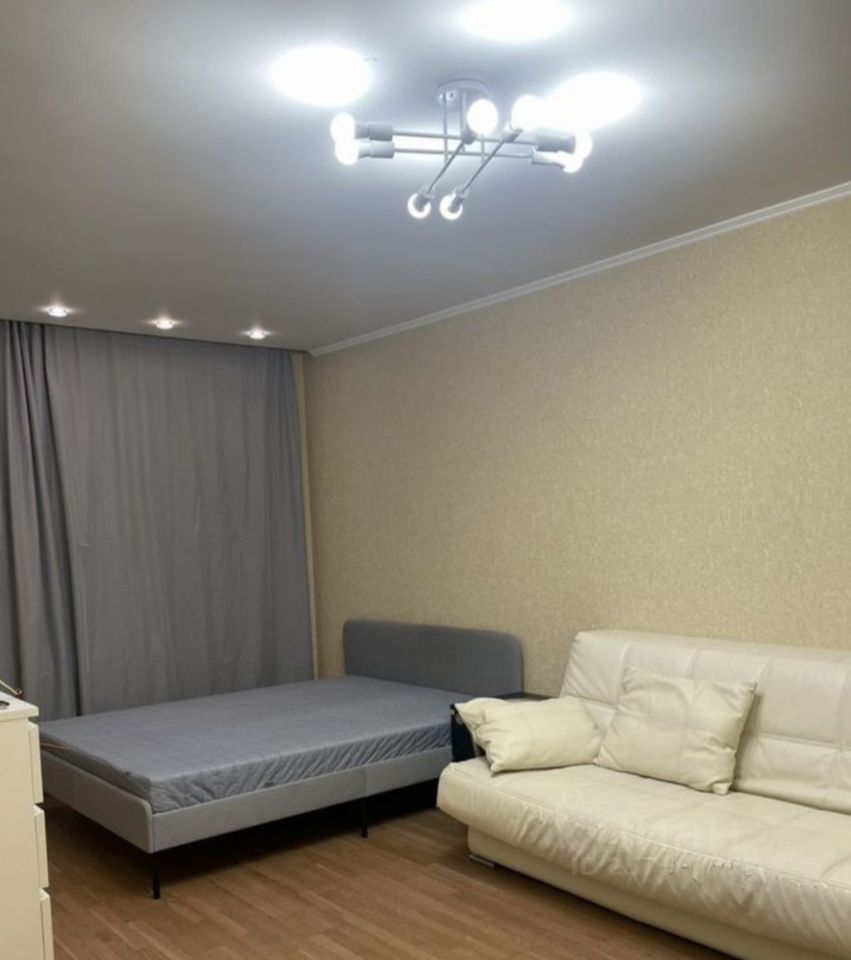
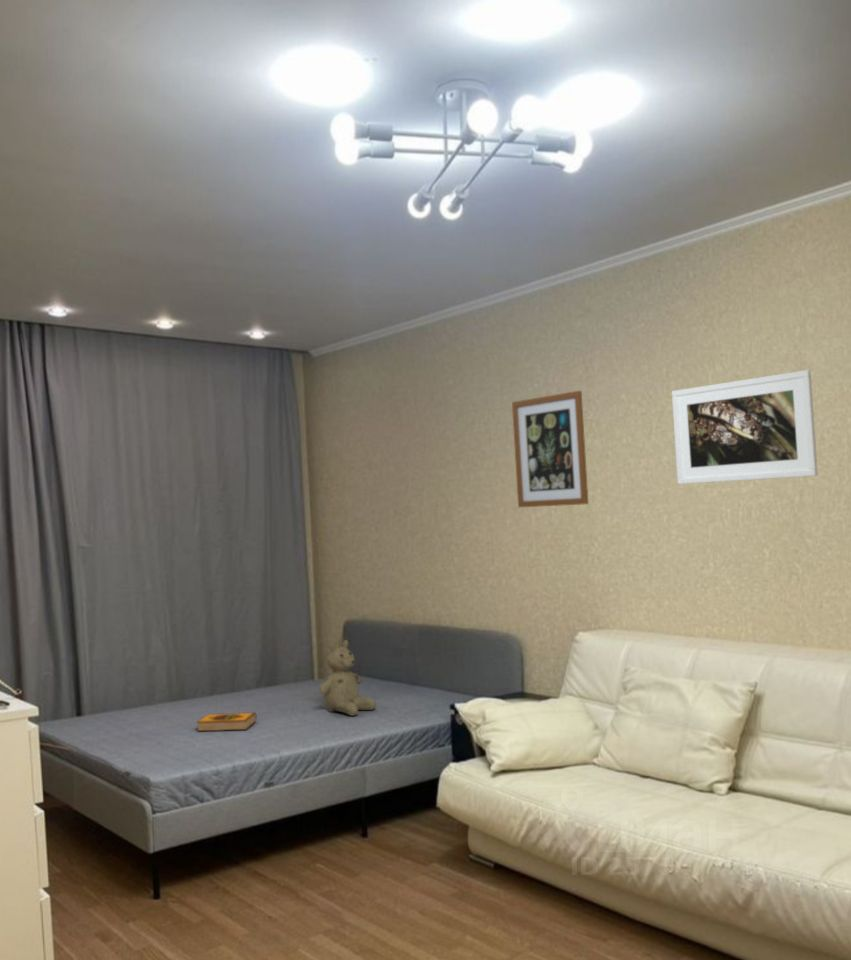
+ teddy bear (347, 676)
+ hardback book (227, 721)
+ wall art (548, 451)
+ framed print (740, 430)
